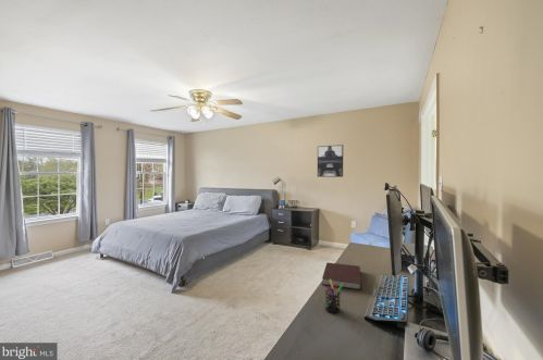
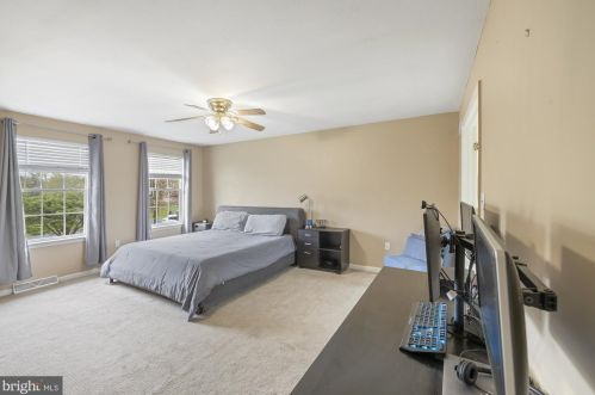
- notebook (342, 274)
- wall art (330, 161)
- pen holder (334, 295)
